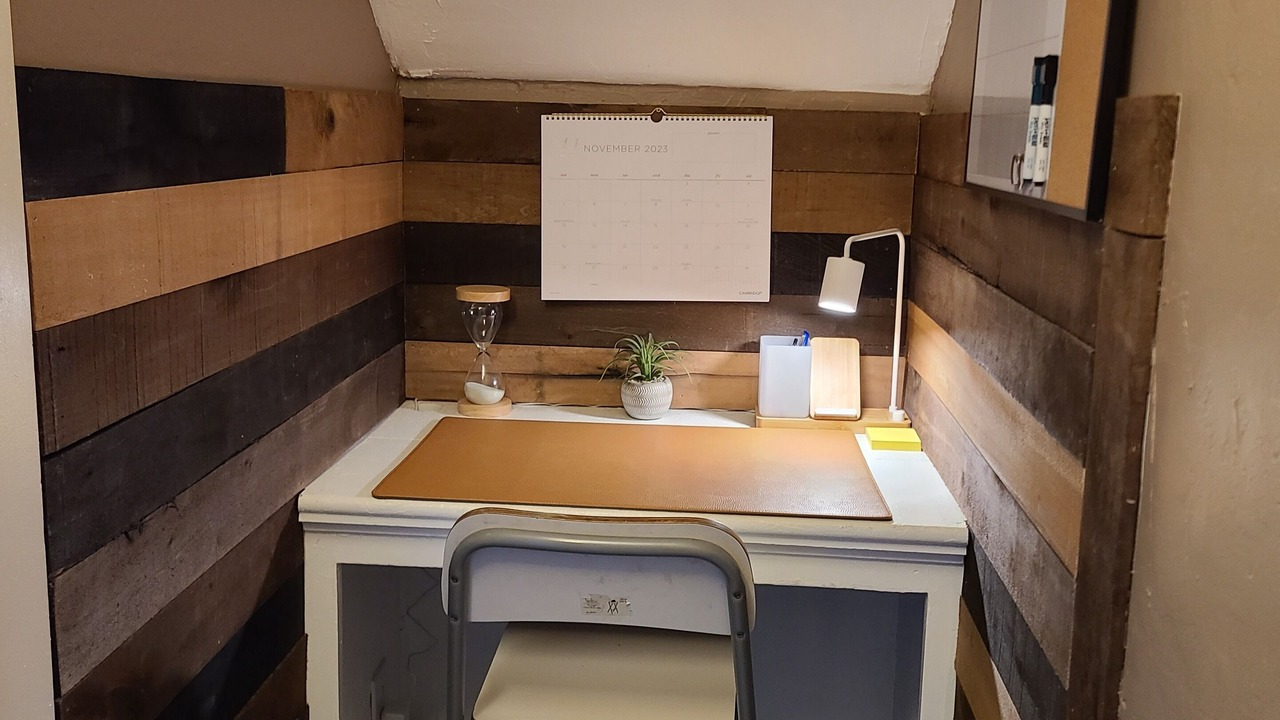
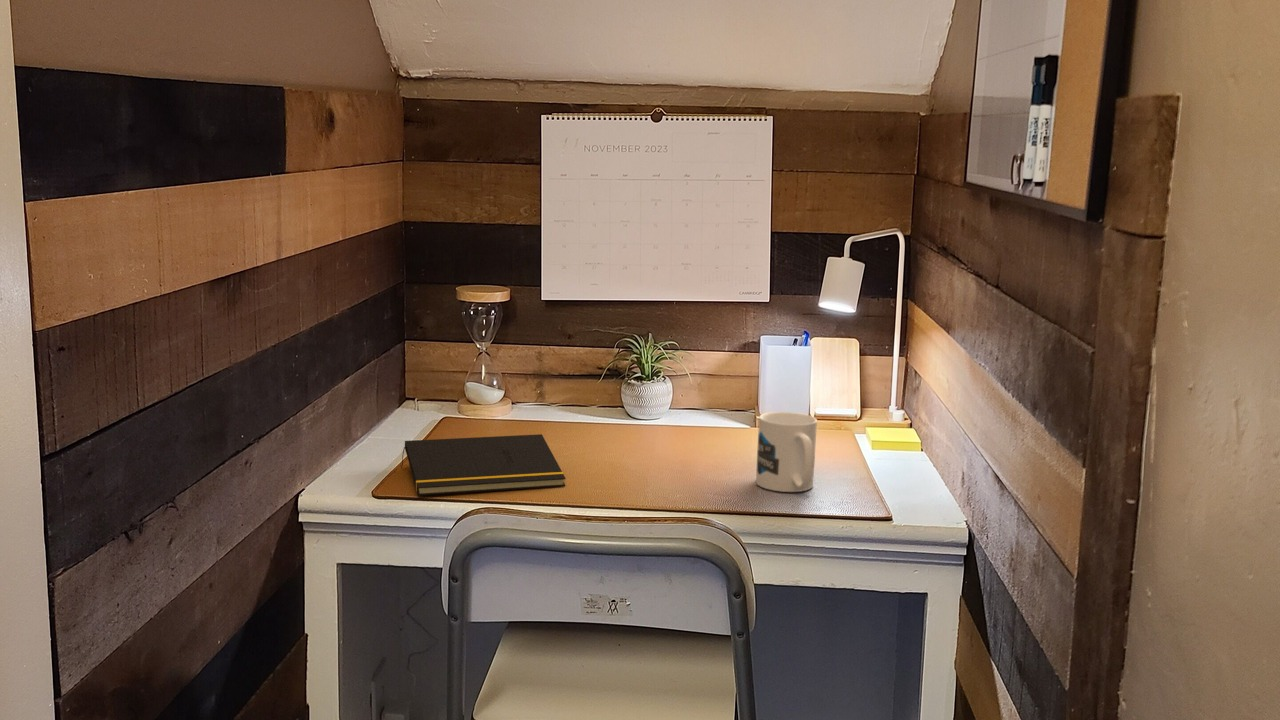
+ mug (788, 453)
+ notepad (483, 462)
